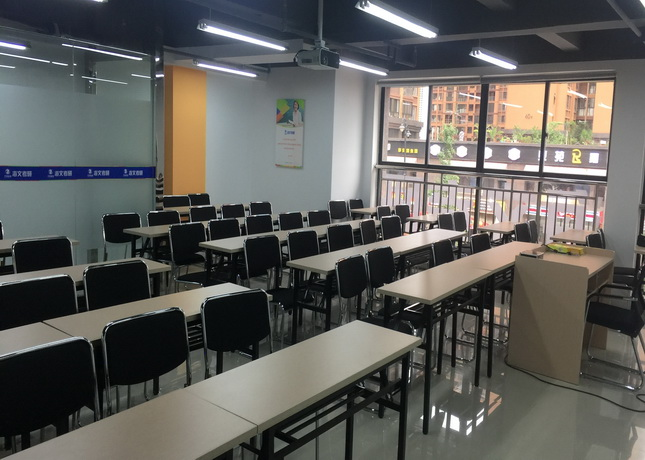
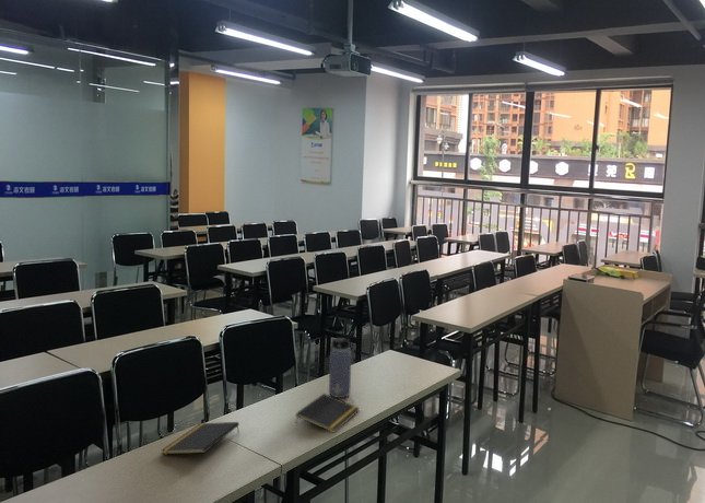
+ water bottle (341, 363)
+ notepad (328, 411)
+ notepad (201, 436)
